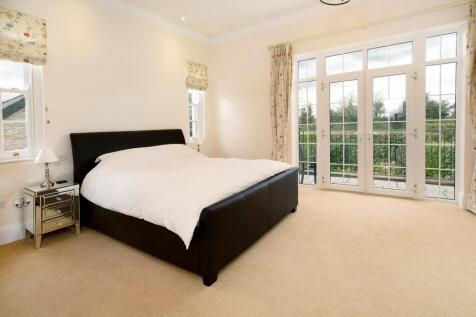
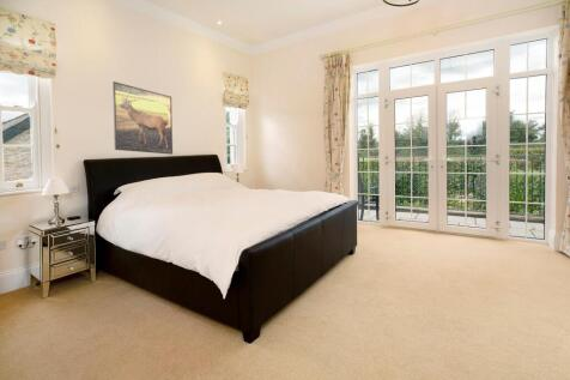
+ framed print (145, 121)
